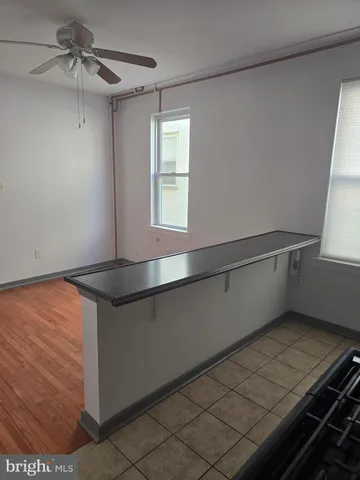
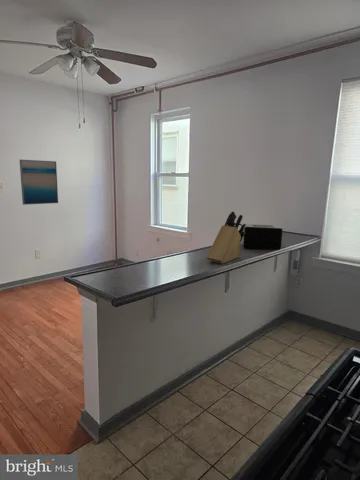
+ wall art (39, 182)
+ toaster (261, 236)
+ knife block (227, 235)
